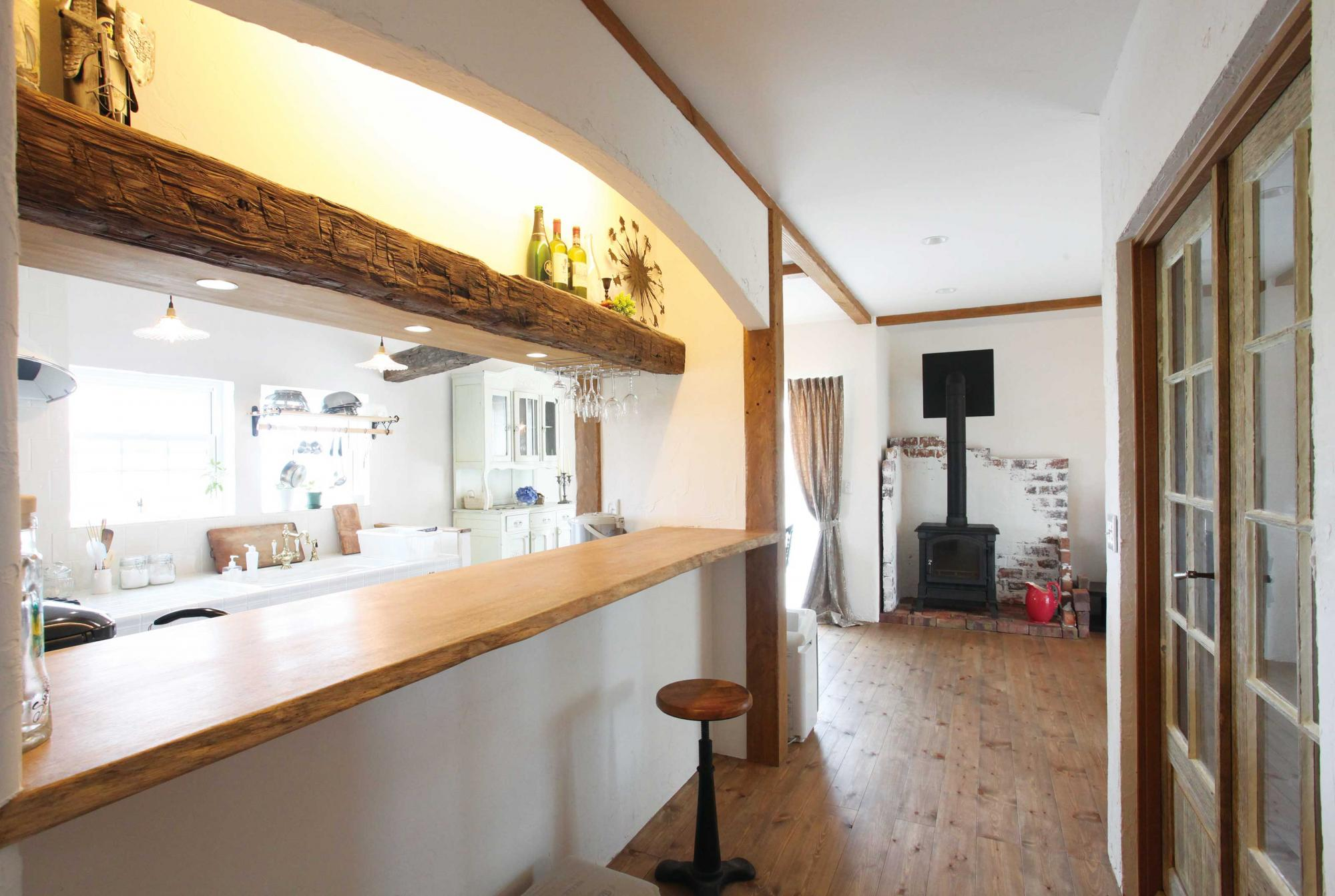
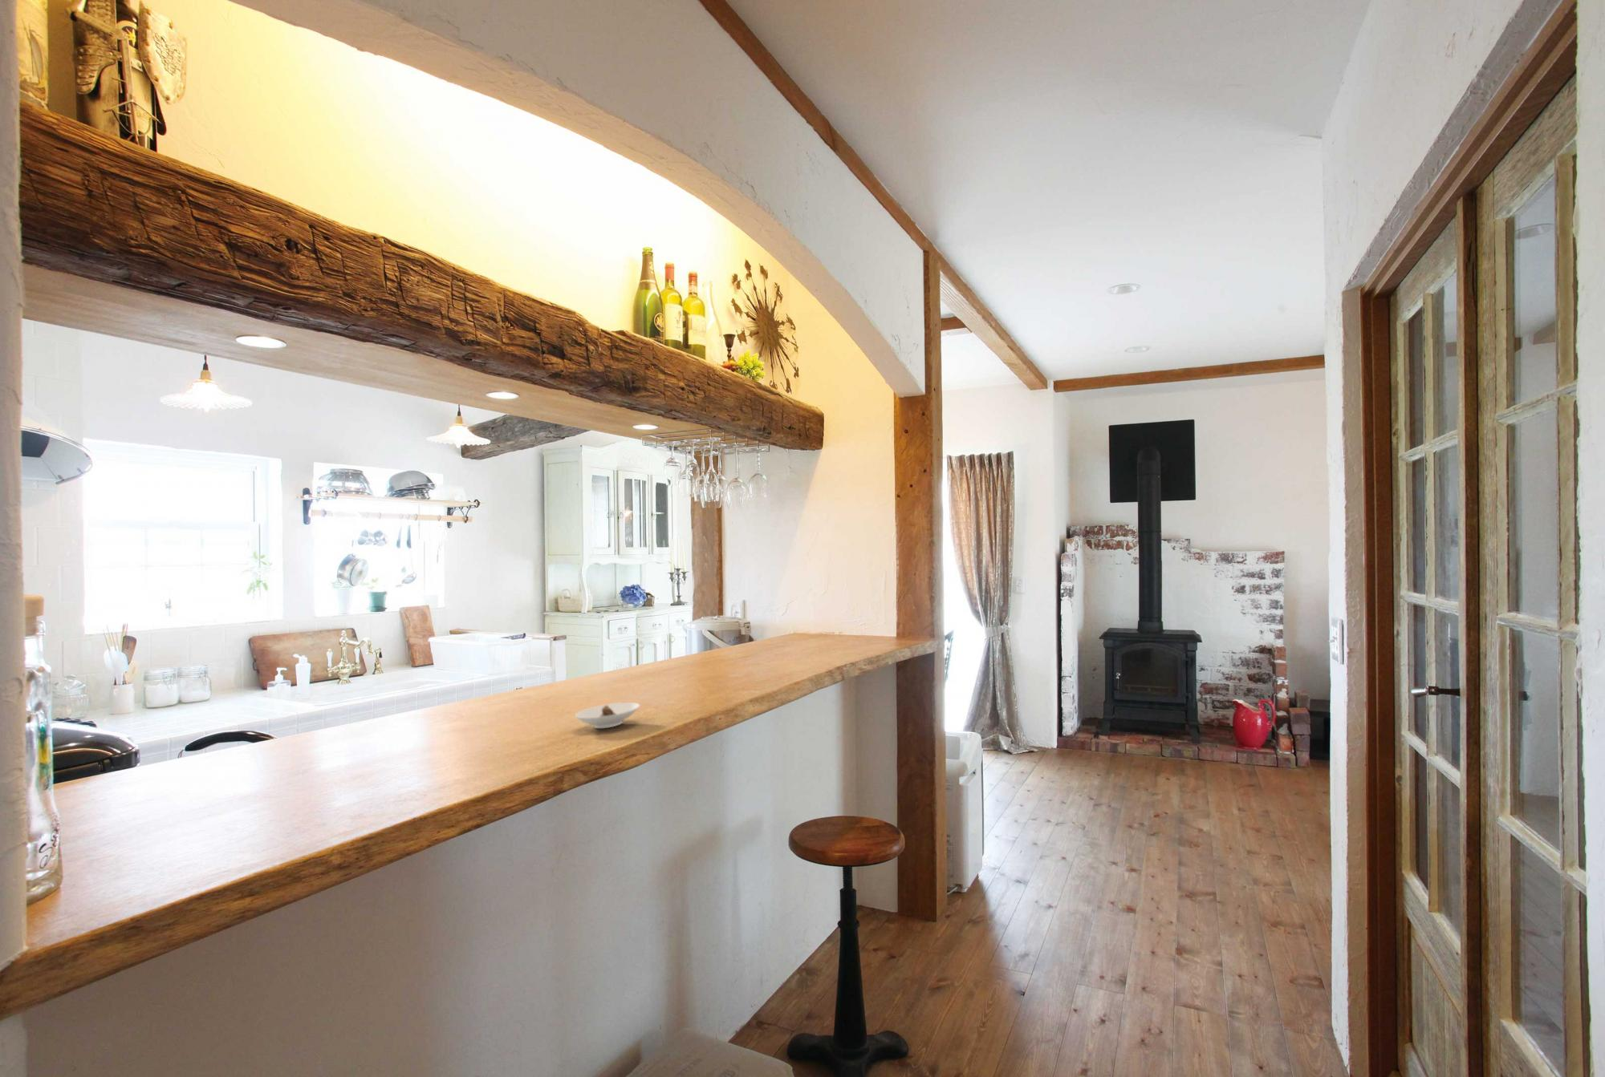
+ saucer (608, 715)
